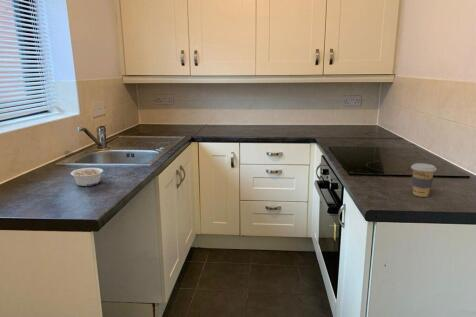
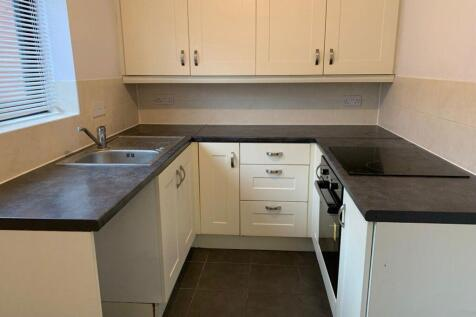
- coffee cup (422, 180)
- legume (87, 176)
